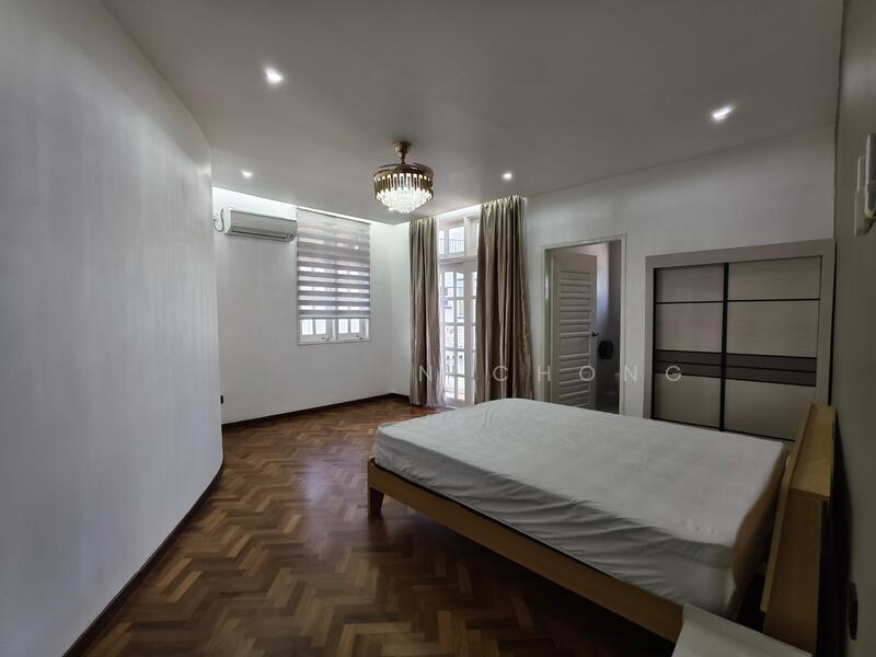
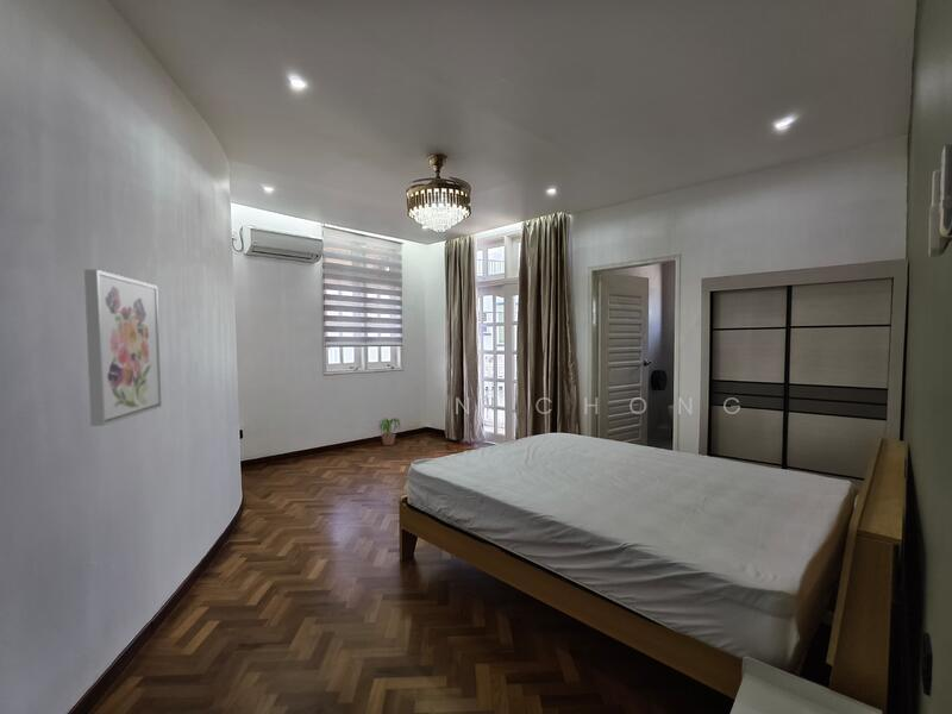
+ wall art (127, 347)
+ potted plant (388, 430)
